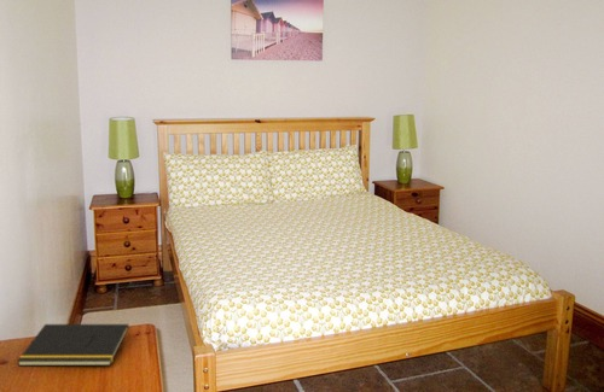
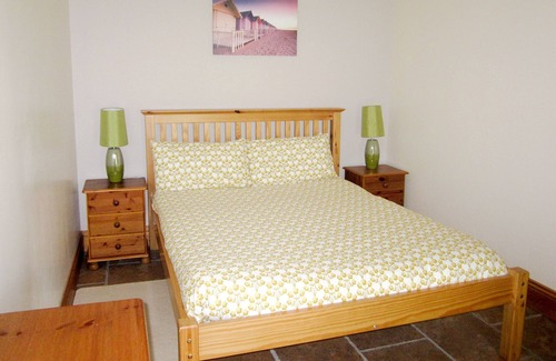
- notepad (76, 344)
